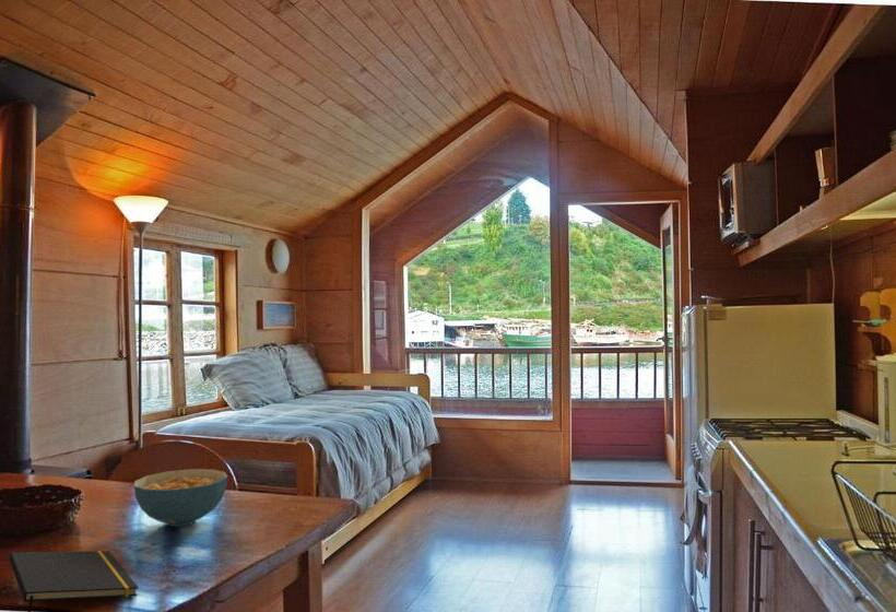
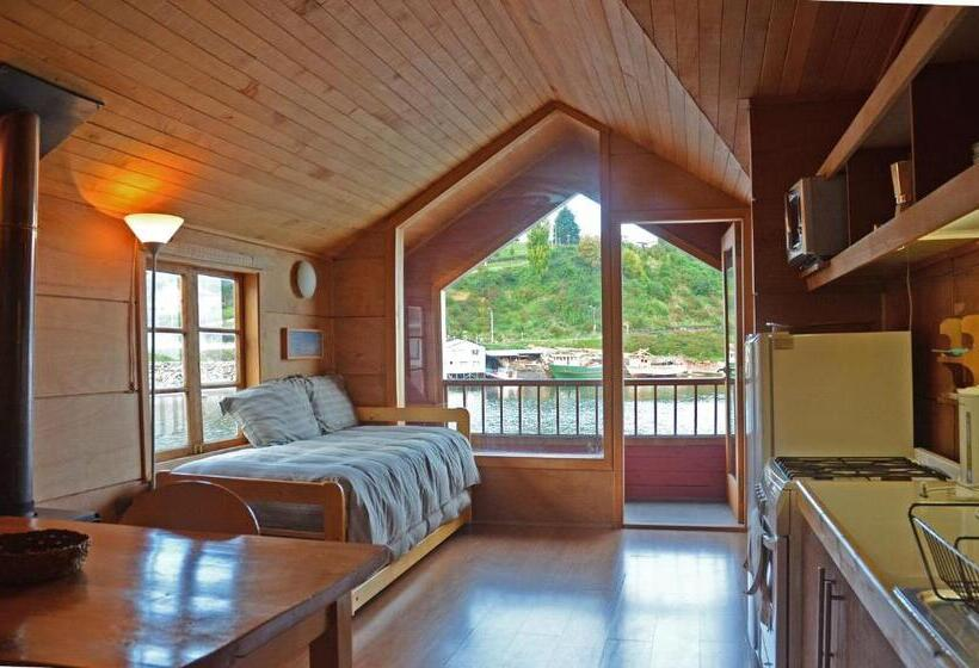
- cereal bowl (181, 501)
- notepad (71, 573)
